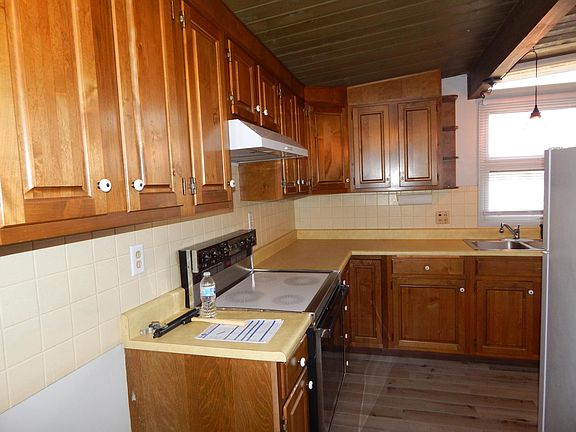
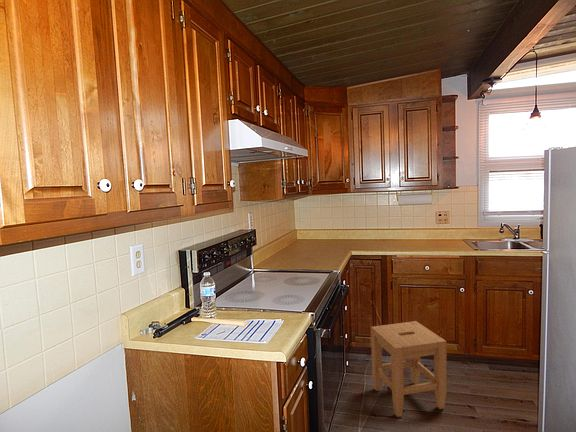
+ stool (406, 366)
